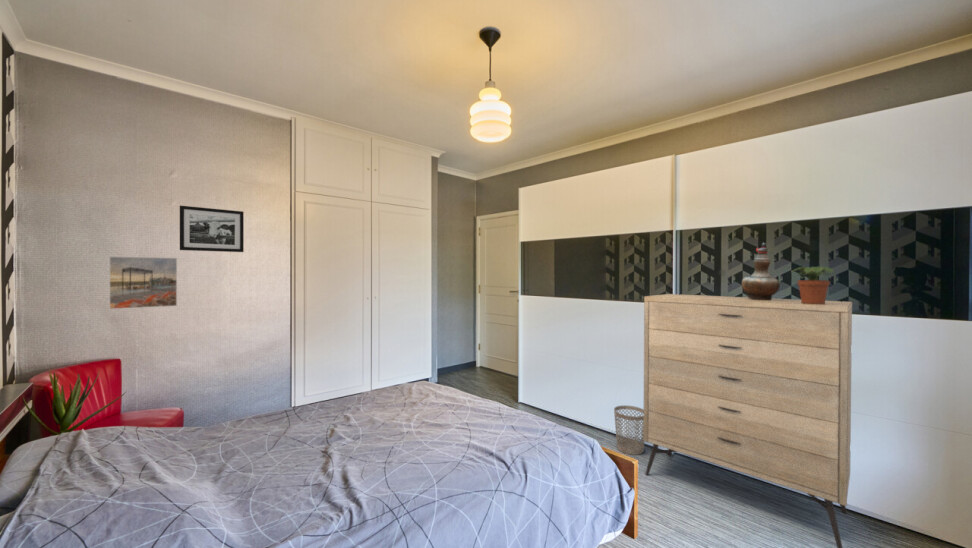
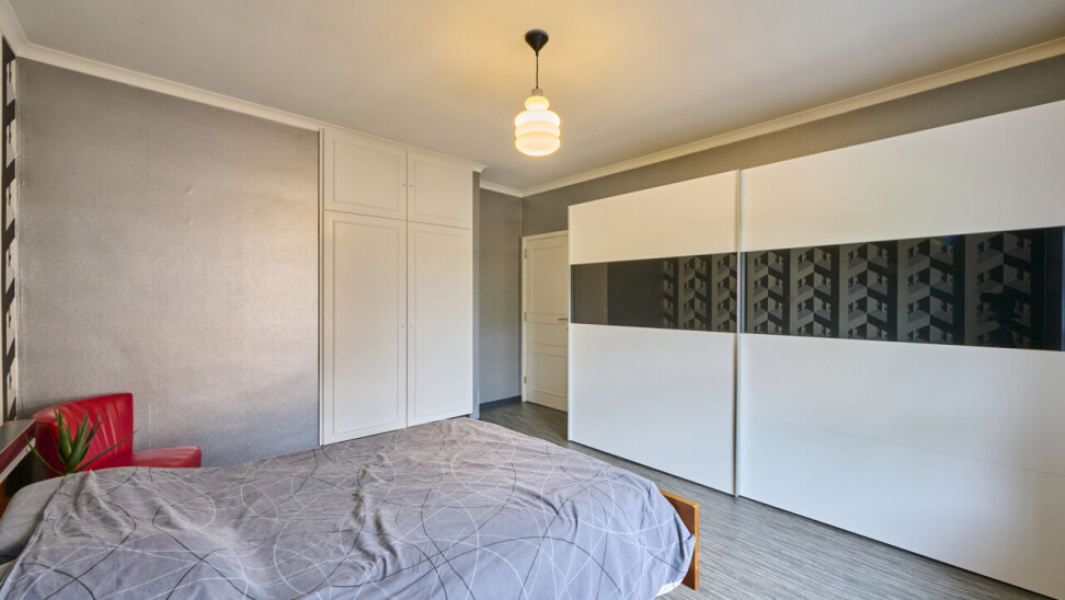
- potted plant (811, 284)
- wastebasket (630, 429)
- decorative vase (760, 270)
- picture frame (213, 230)
- dresser (738, 395)
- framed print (144, 282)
